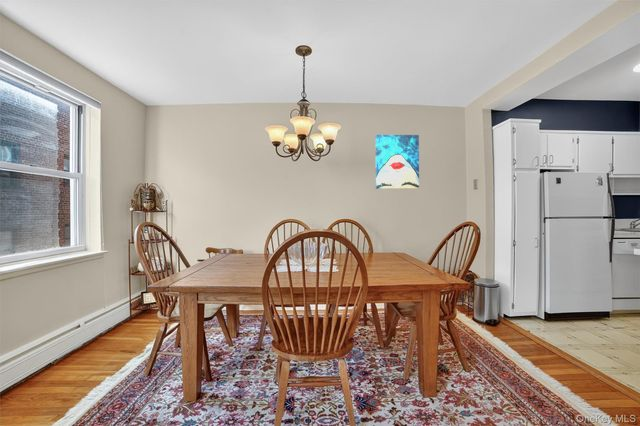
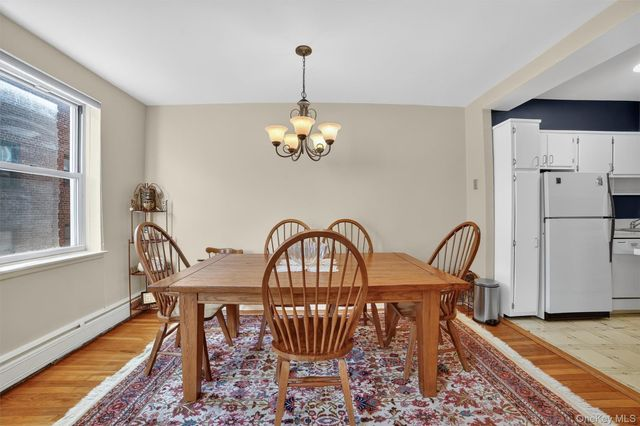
- wall art (397, 161)
